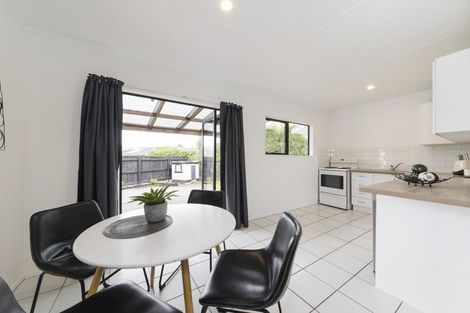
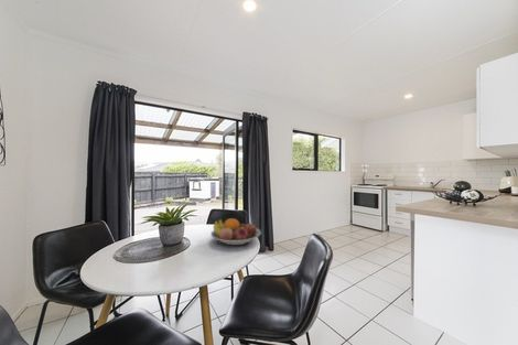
+ fruit bowl (236, 229)
